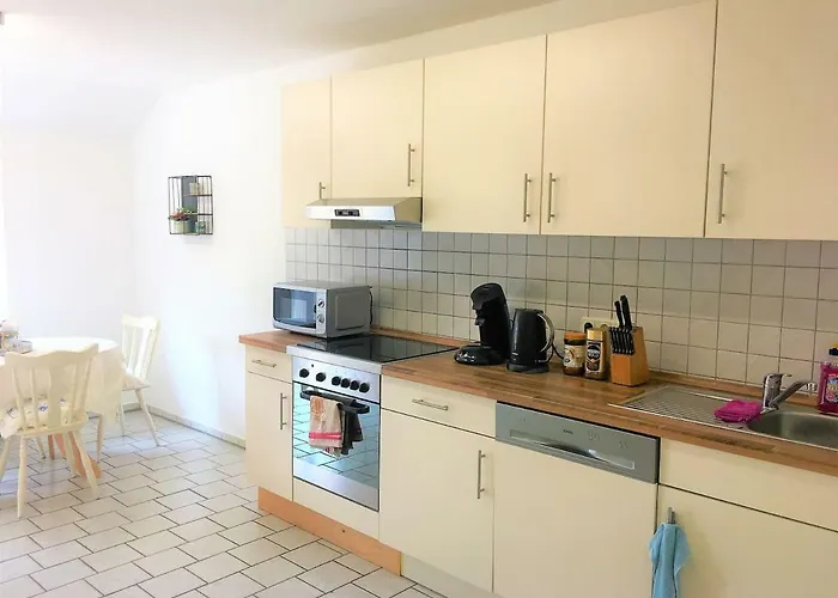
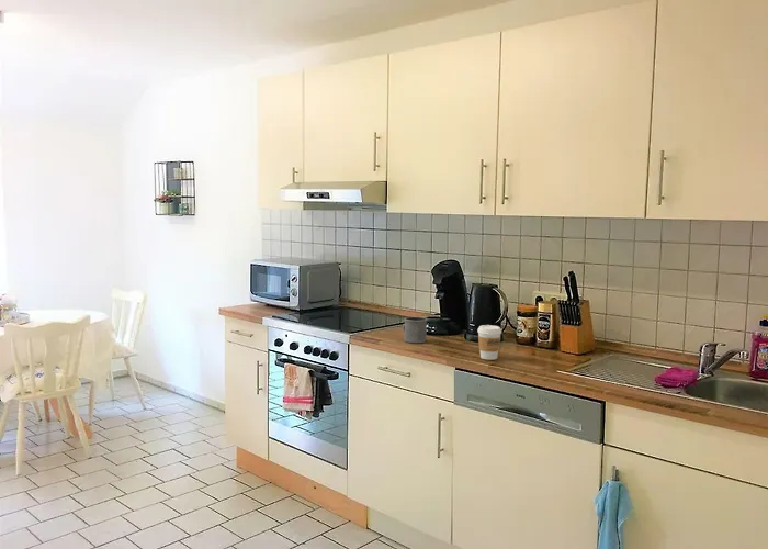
+ coffee cup (488, 341)
+ mug (413, 329)
